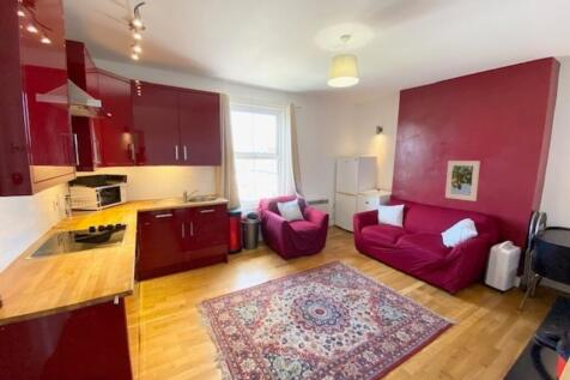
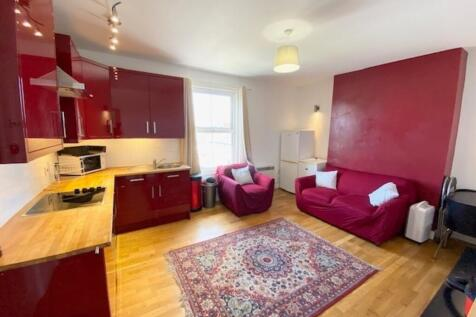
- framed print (461, 180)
